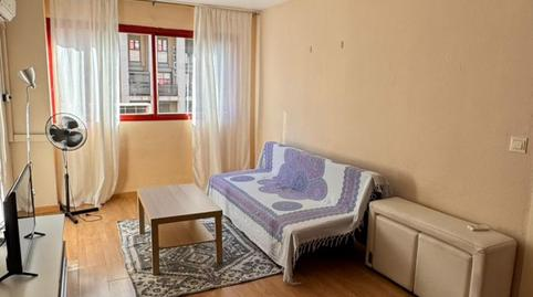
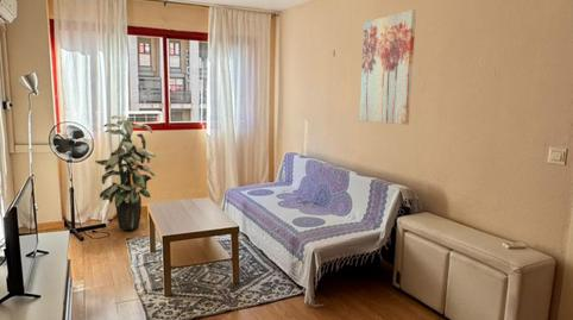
+ indoor plant (125, 172)
+ wall art (385, 70)
